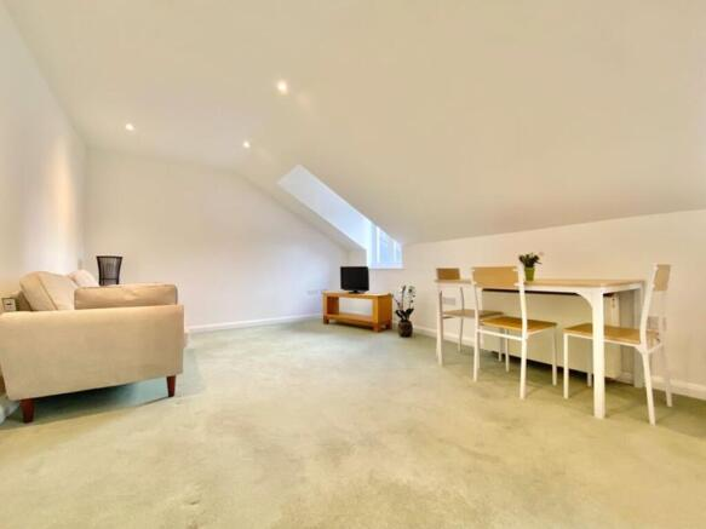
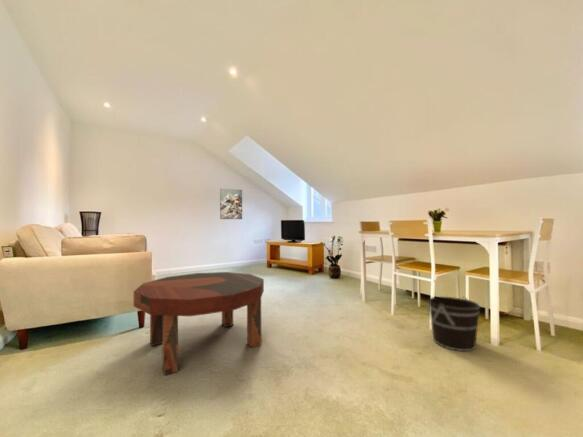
+ coffee table (202, 313)
+ bucket (454, 321)
+ wall art (231, 204)
